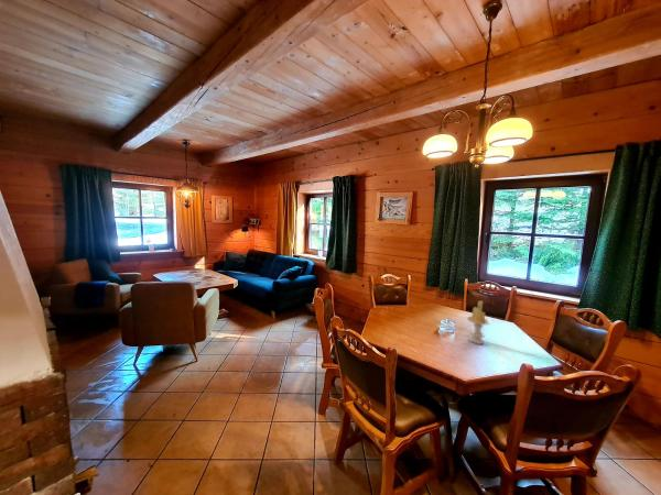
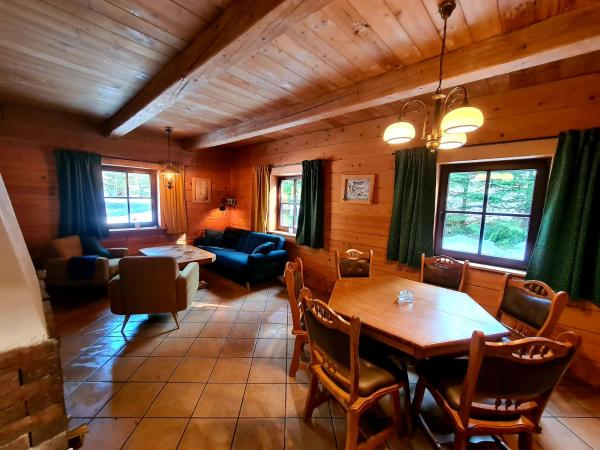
- candle (478, 321)
